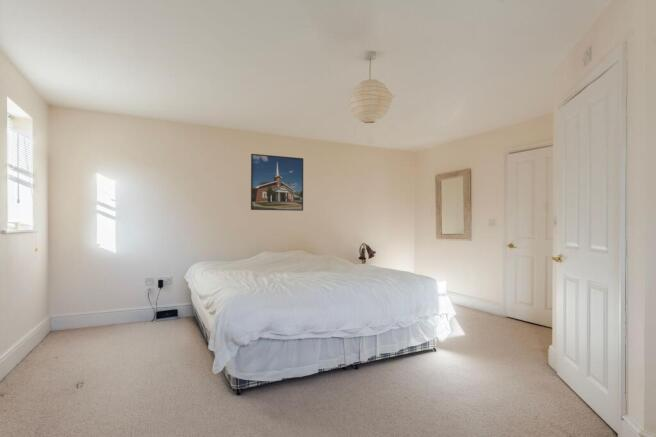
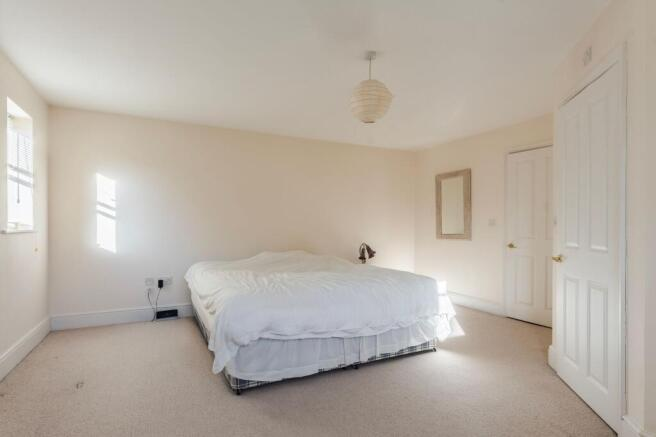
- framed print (277, 183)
